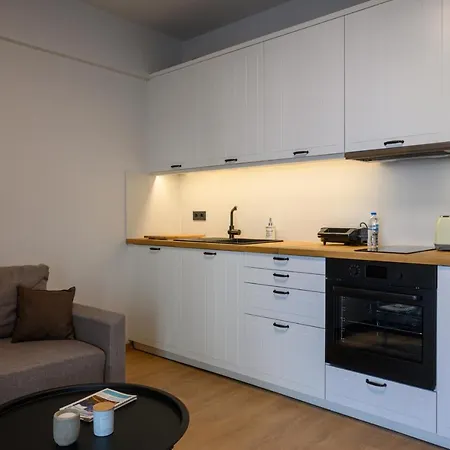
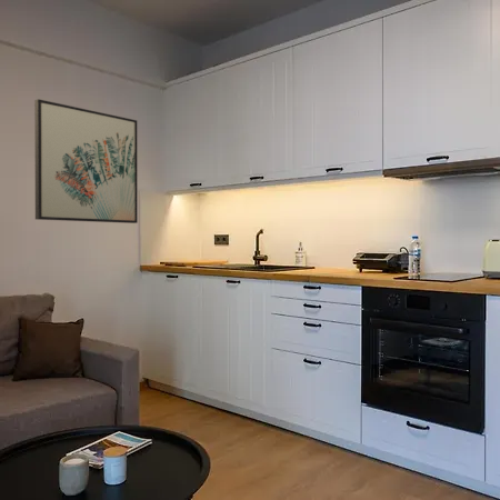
+ wall art (89, 166)
